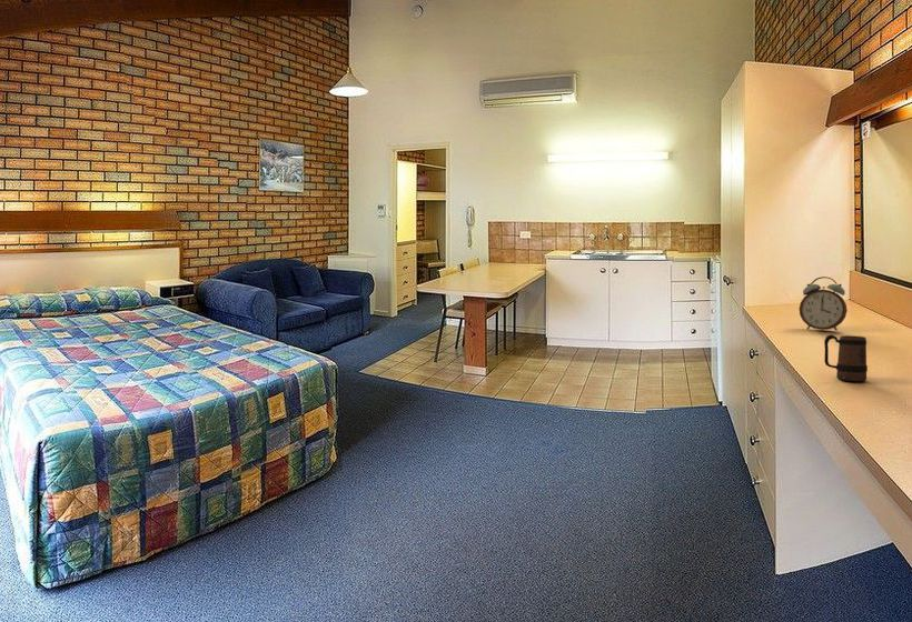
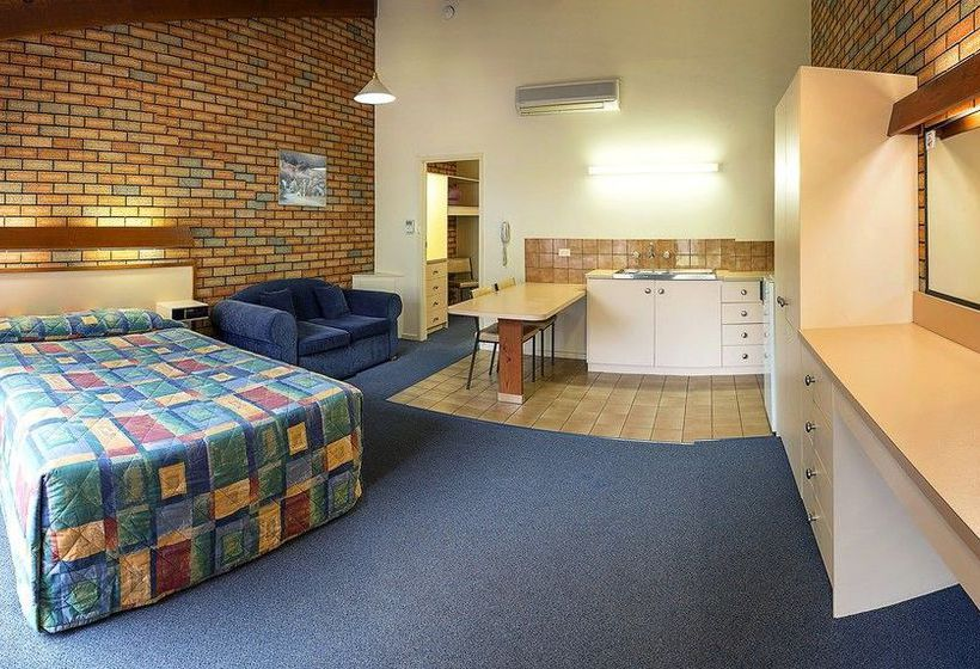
- alarm clock (823, 303)
- mug (845, 357)
